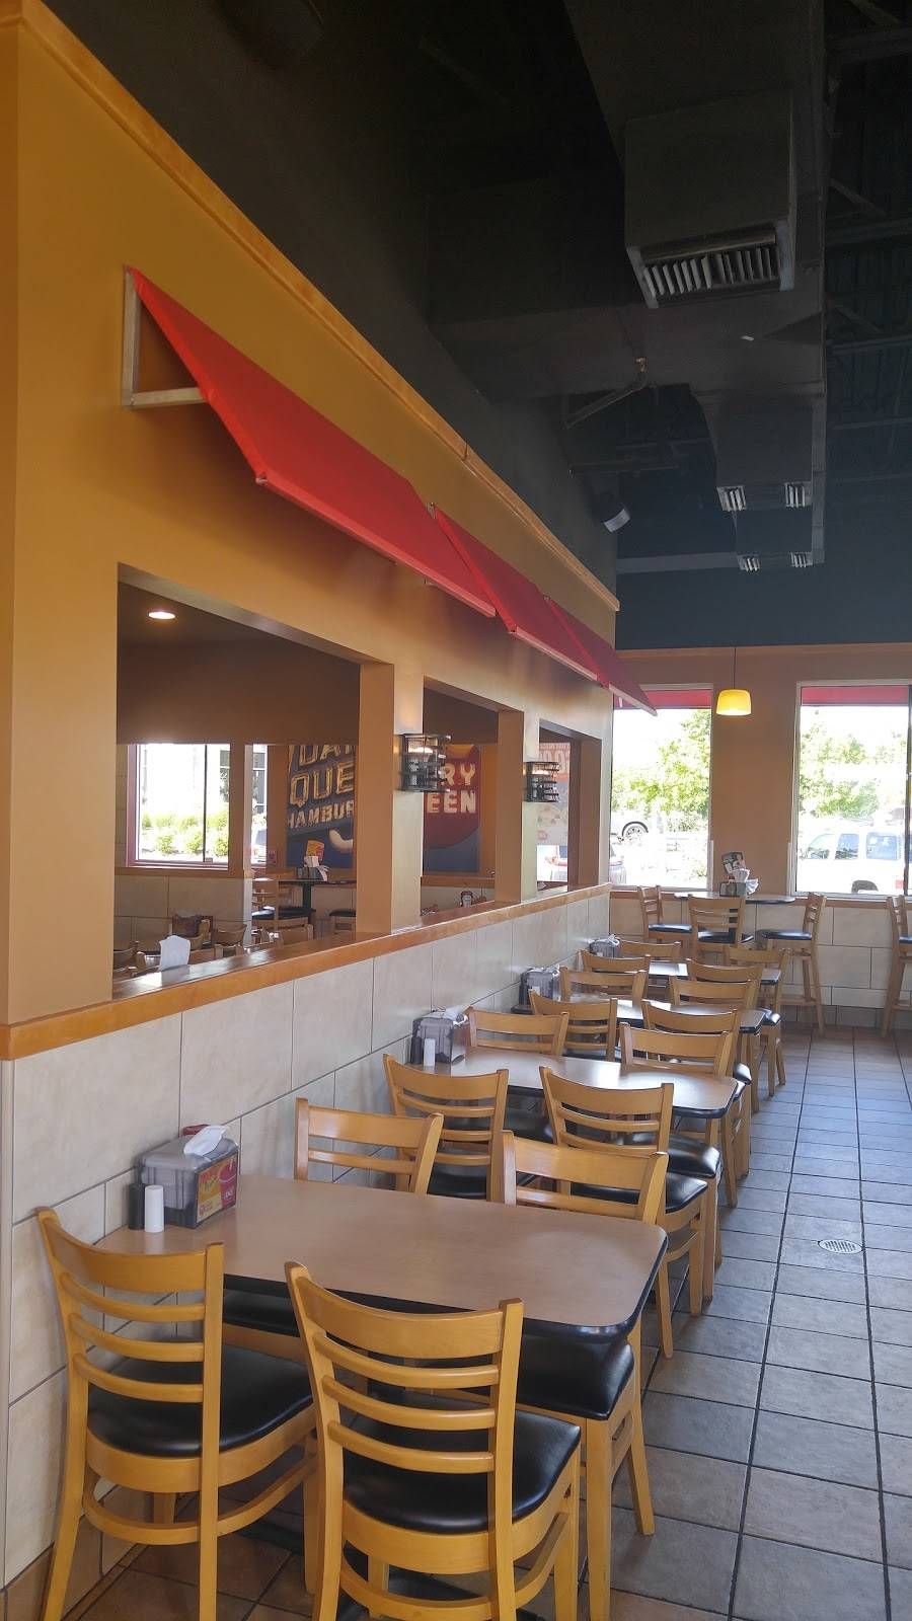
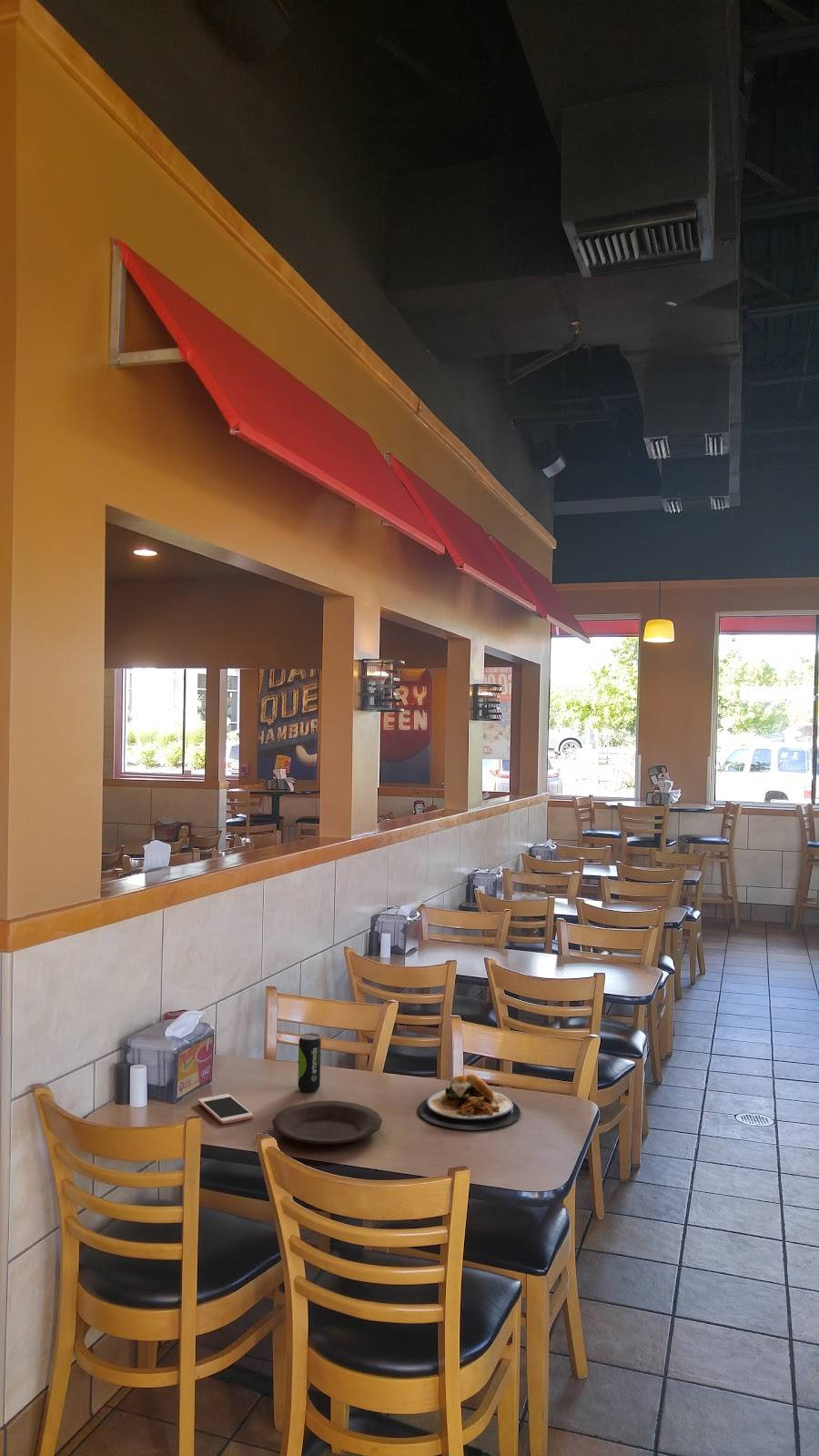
+ cell phone (225, 1108)
+ plate (469, 1096)
+ plate (327, 1126)
+ beverage can (309, 1062)
